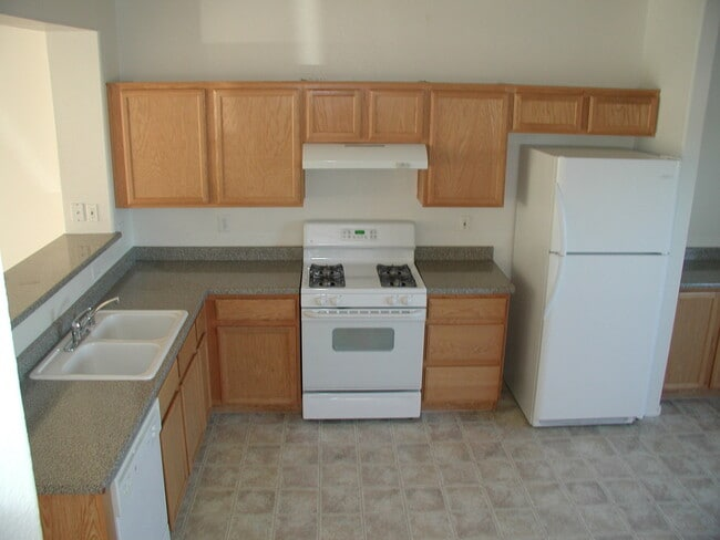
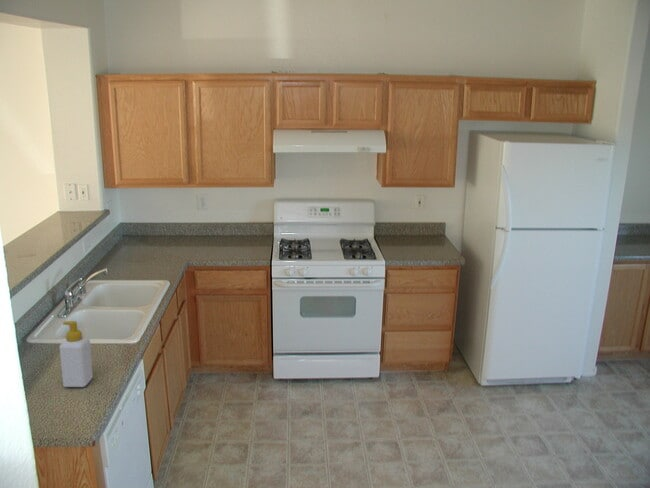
+ soap bottle (75, 352)
